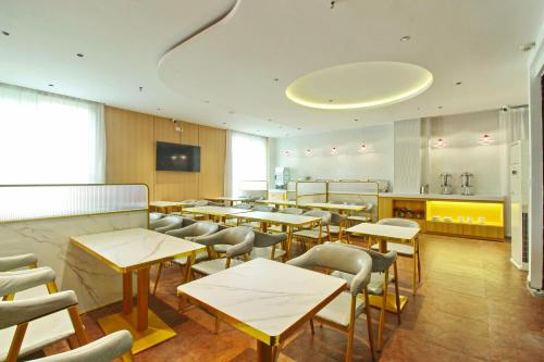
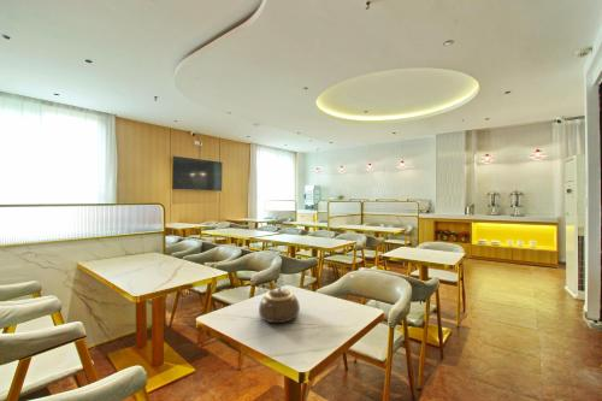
+ teapot (279, 302)
